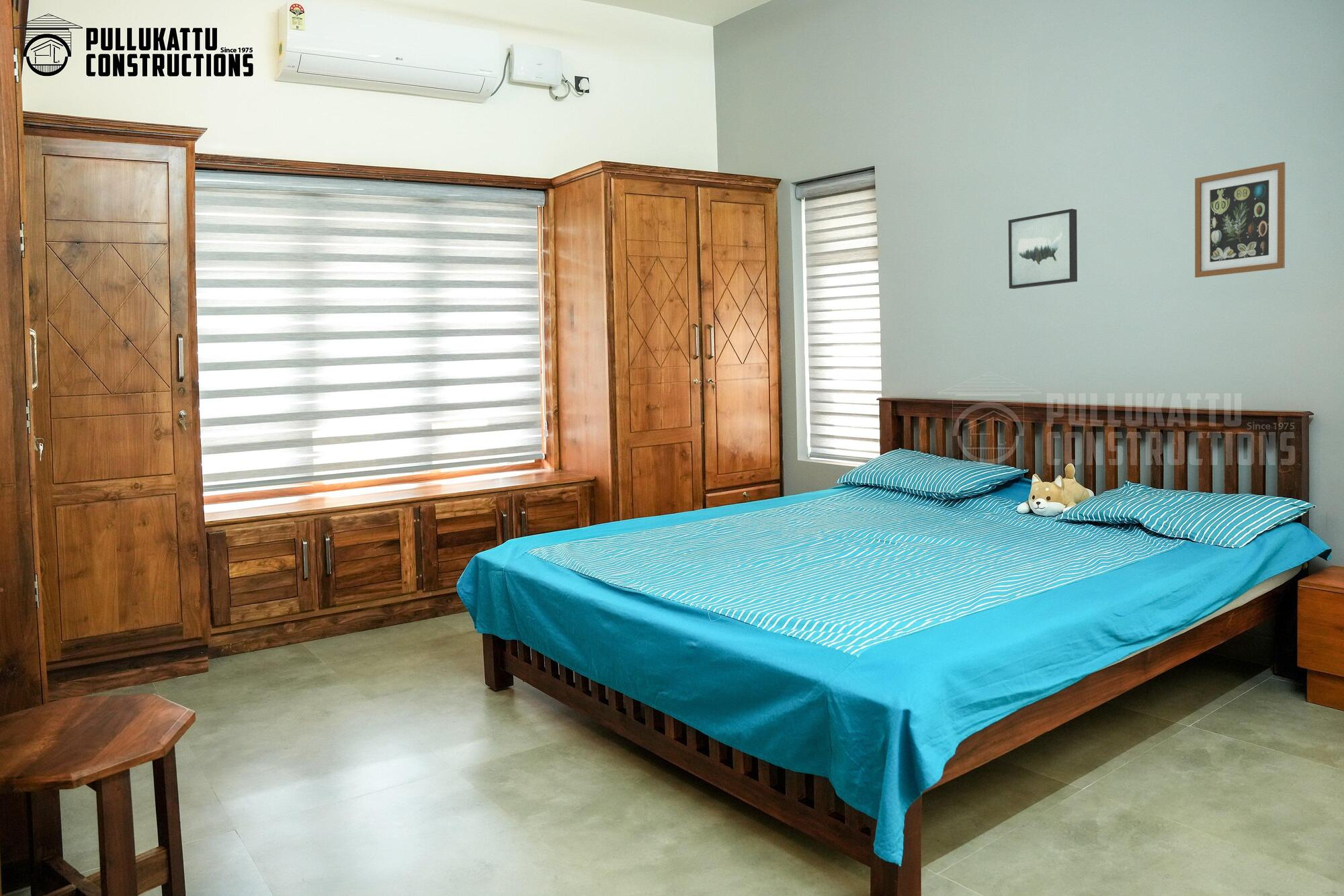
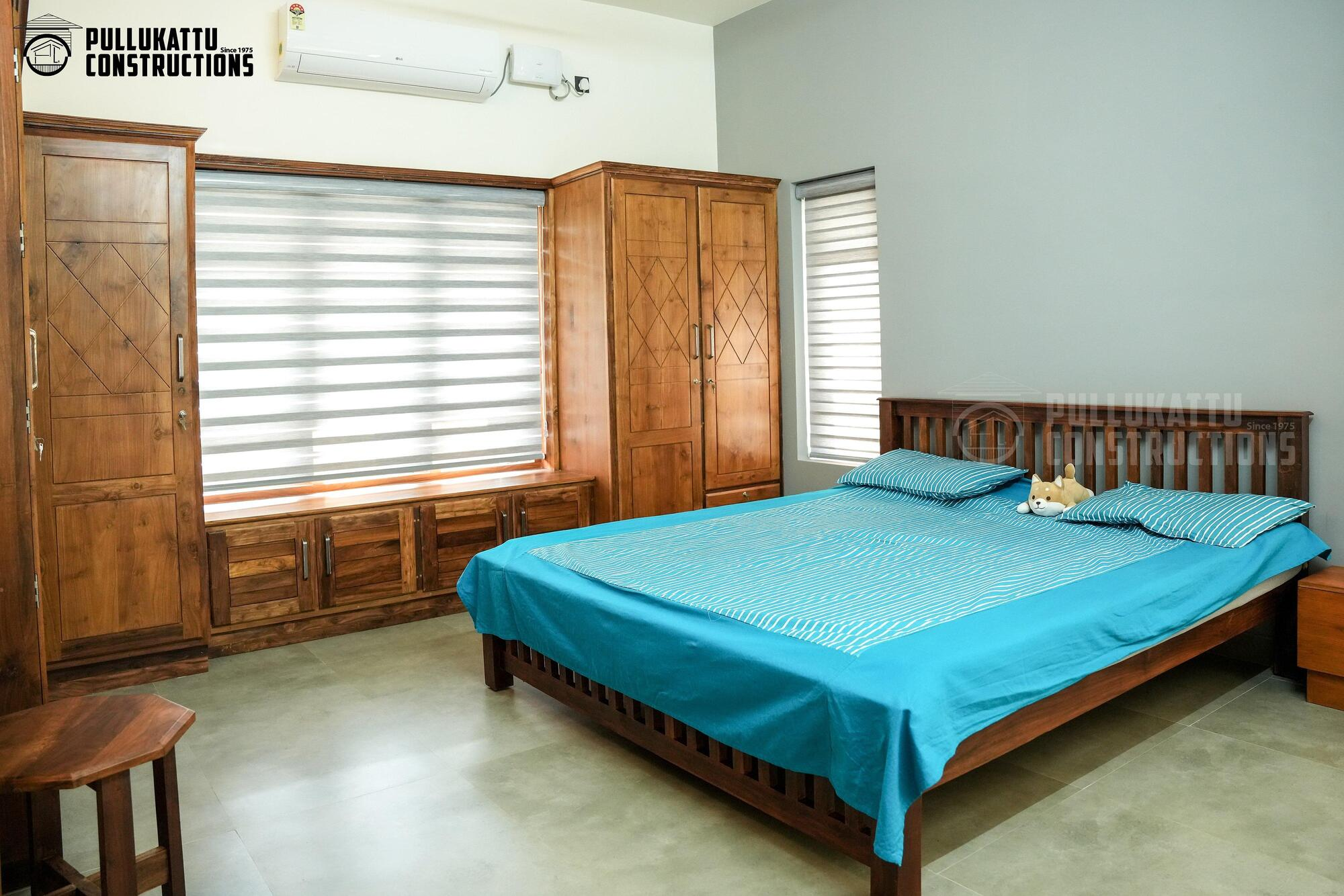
- wall art (1042, 250)
- wall art (1238, 222)
